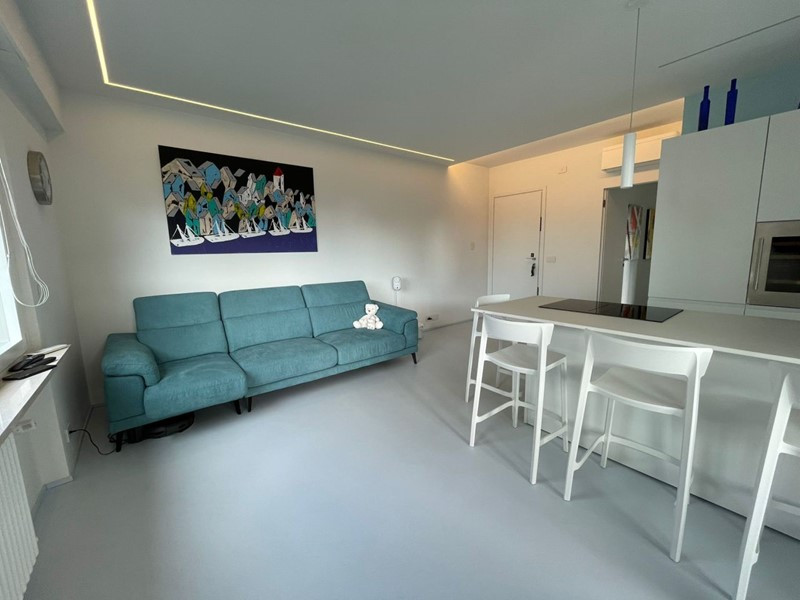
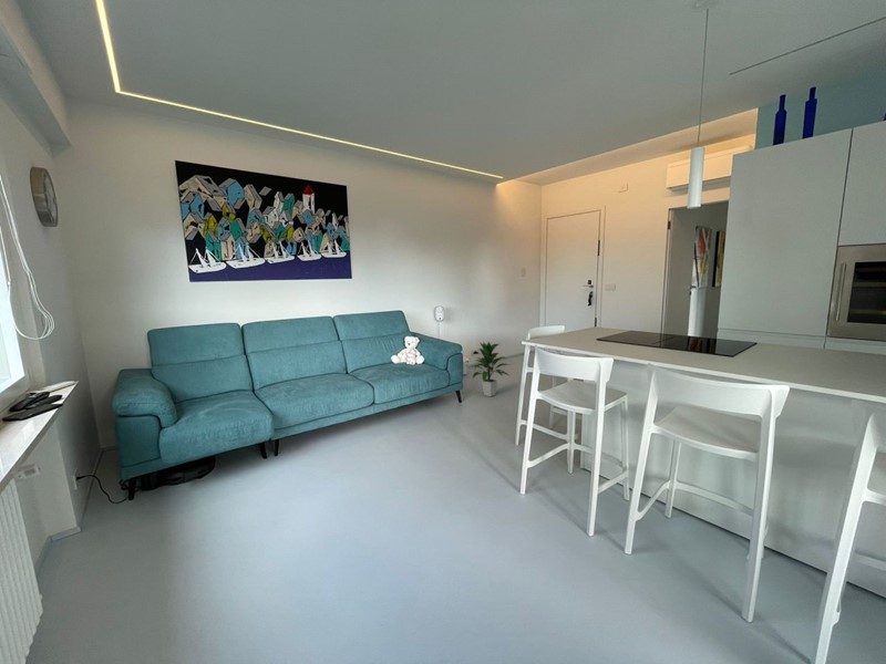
+ indoor plant (488, 367)
